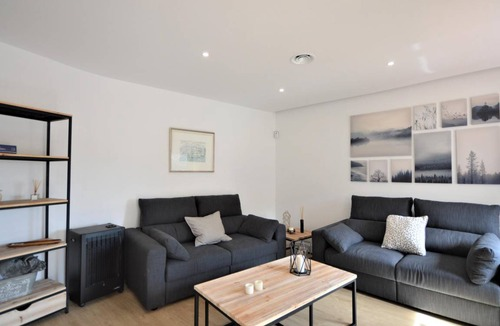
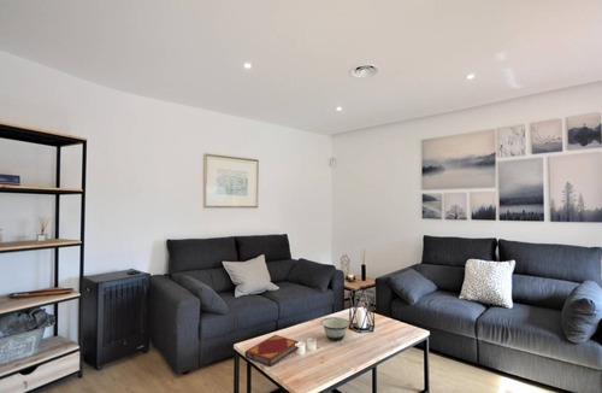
+ bowl (335, 329)
+ hardback book (272, 348)
